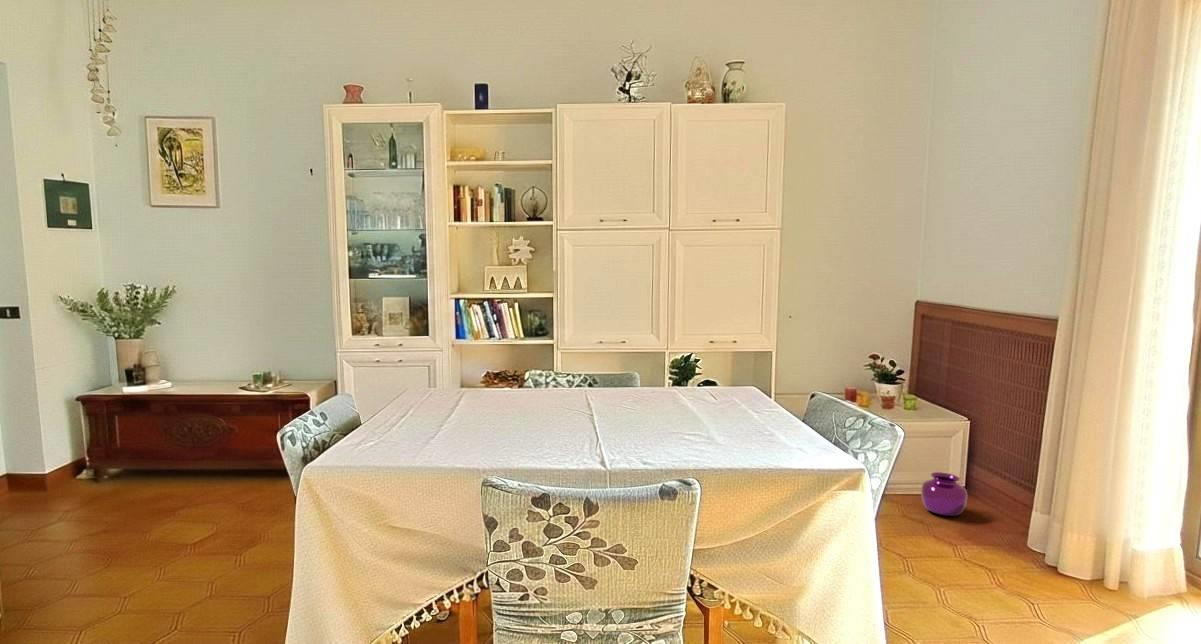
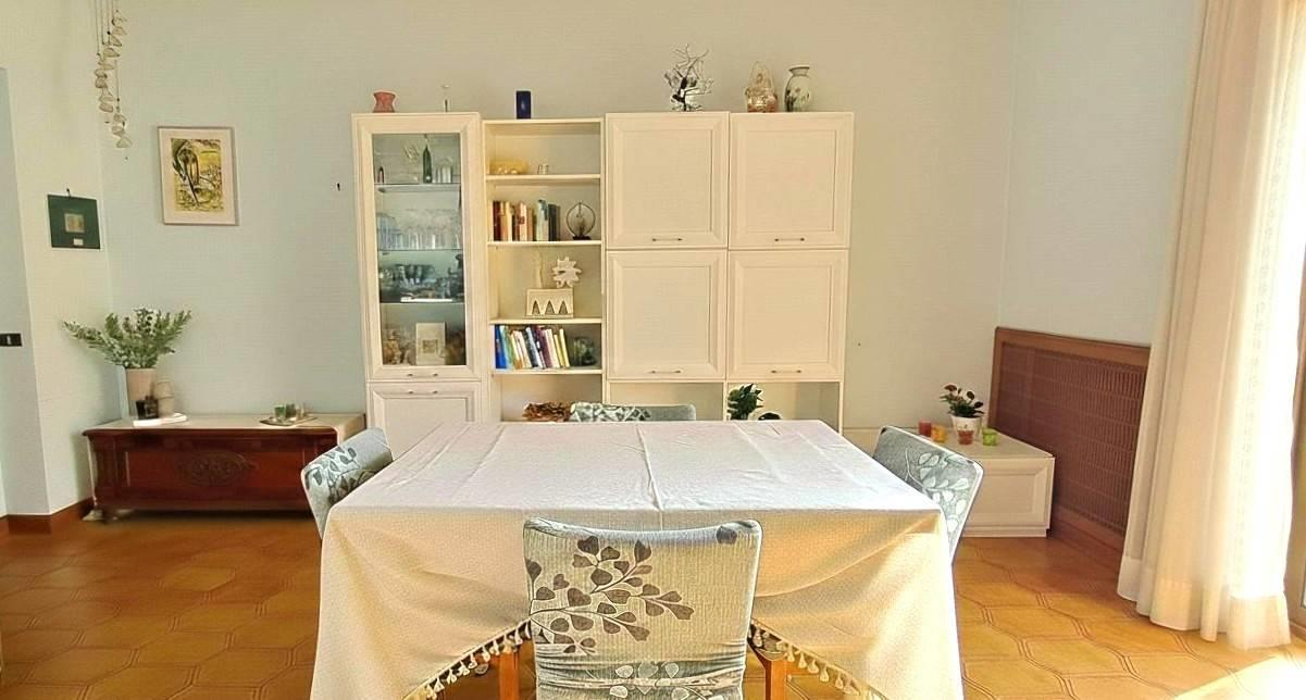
- vase (943, 494)
